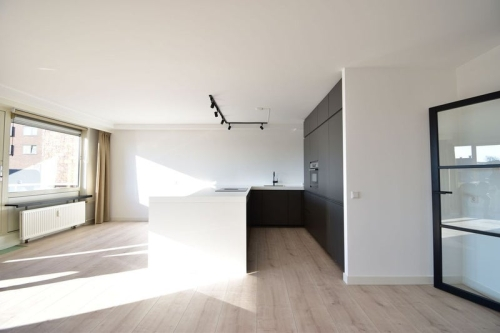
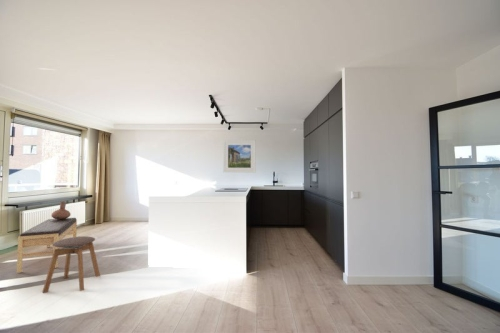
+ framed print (239, 156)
+ stool (78, 261)
+ vessel (61, 210)
+ bench (51, 240)
